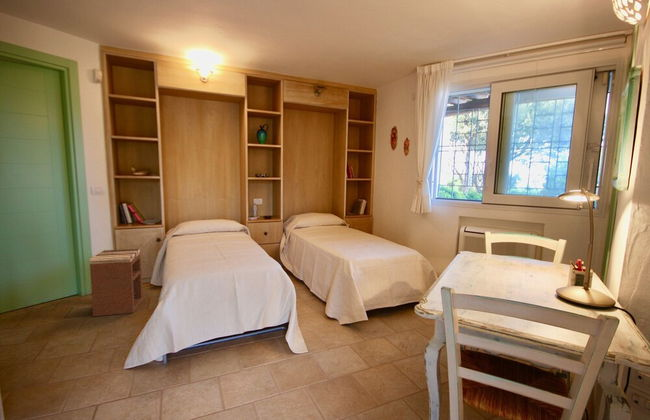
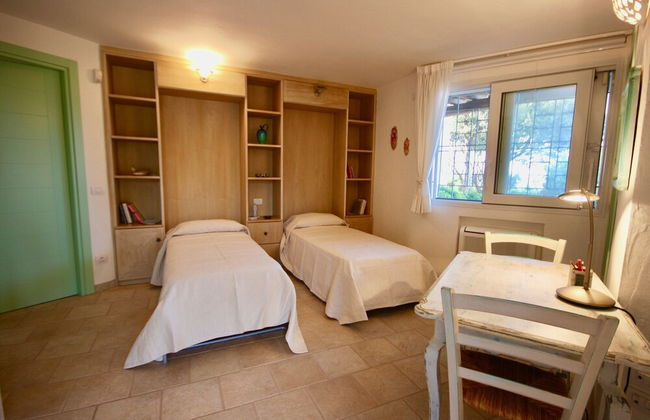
- nightstand (118, 280)
